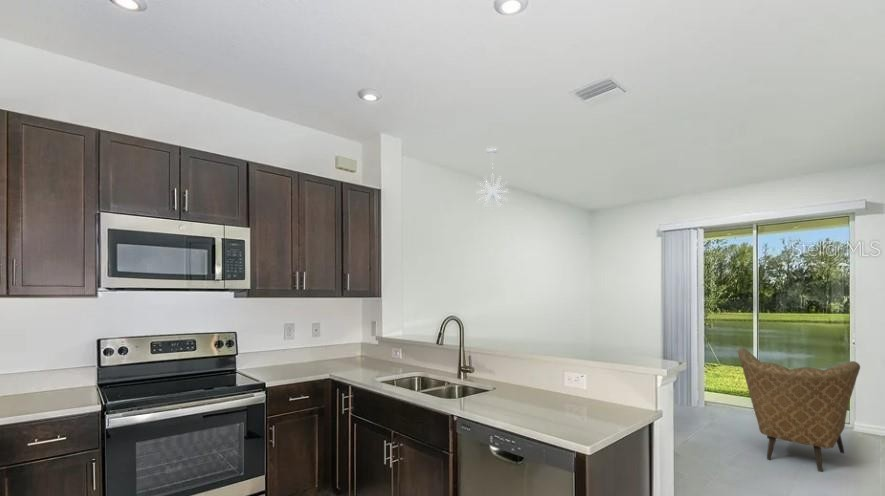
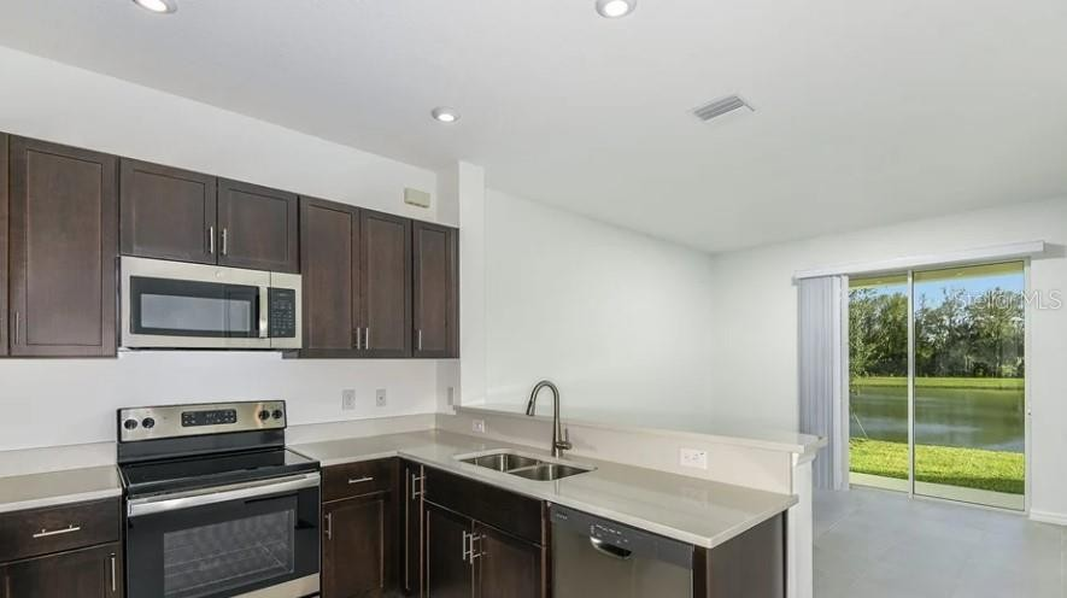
- pendant light (492, 178)
- armchair (797, 404)
